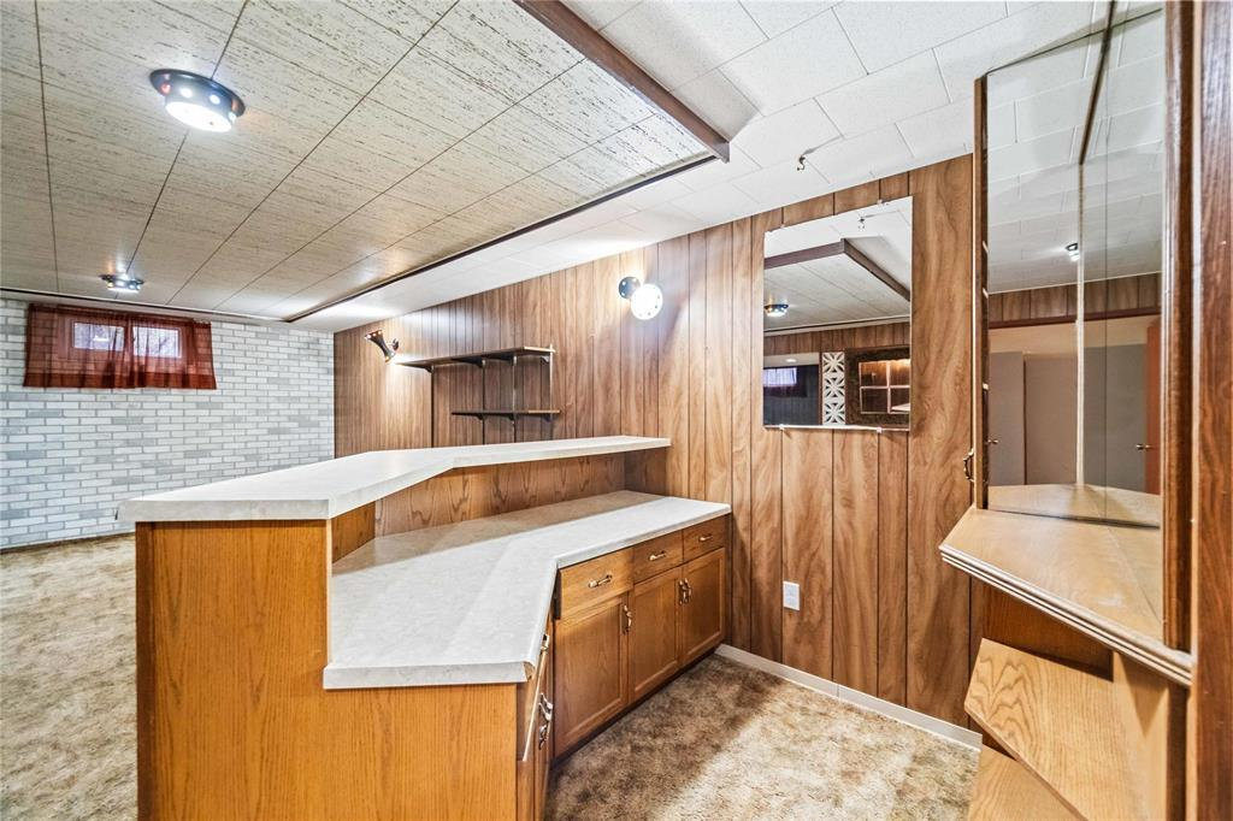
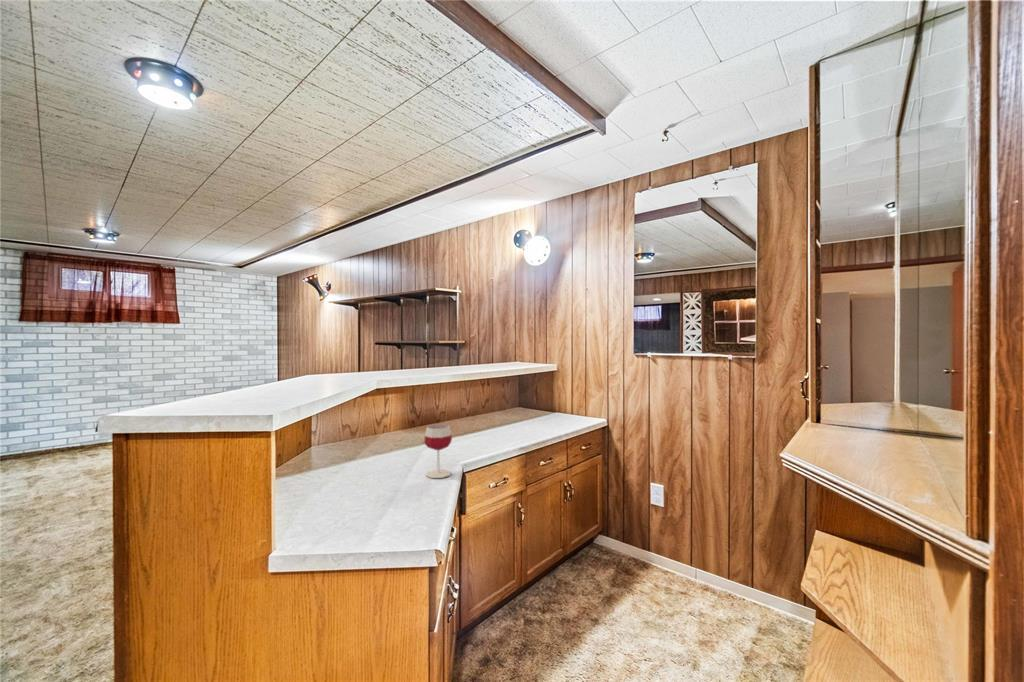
+ wineglass (438, 450)
